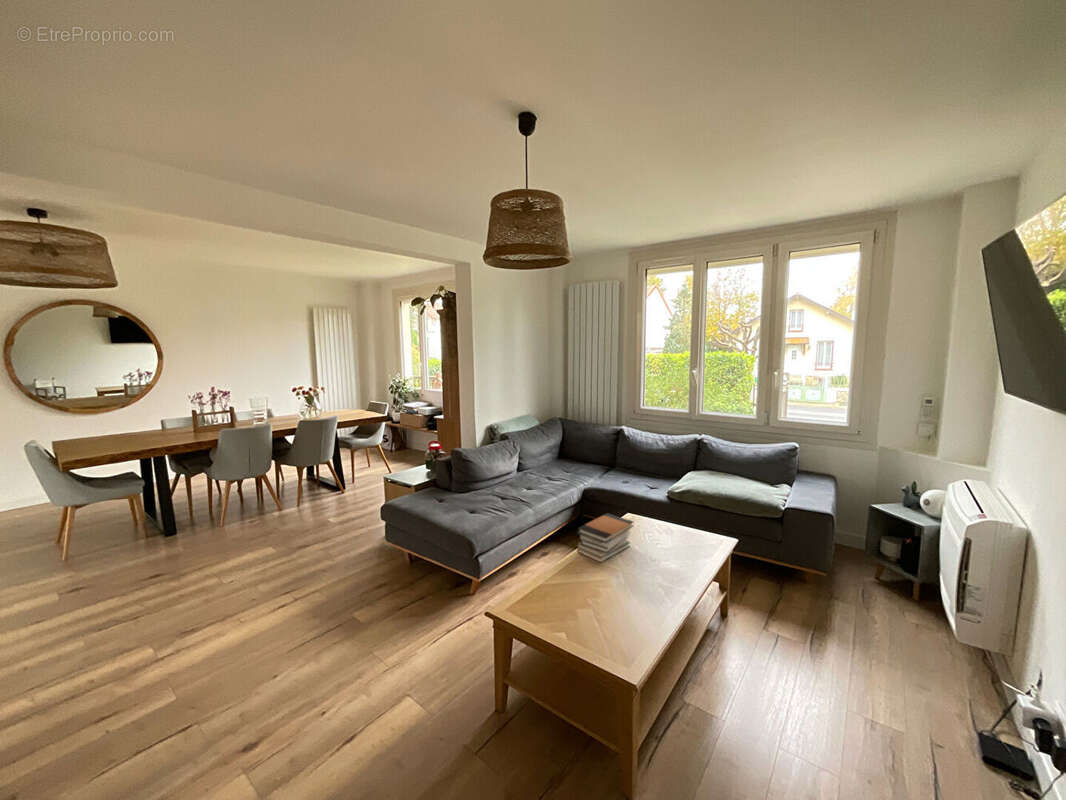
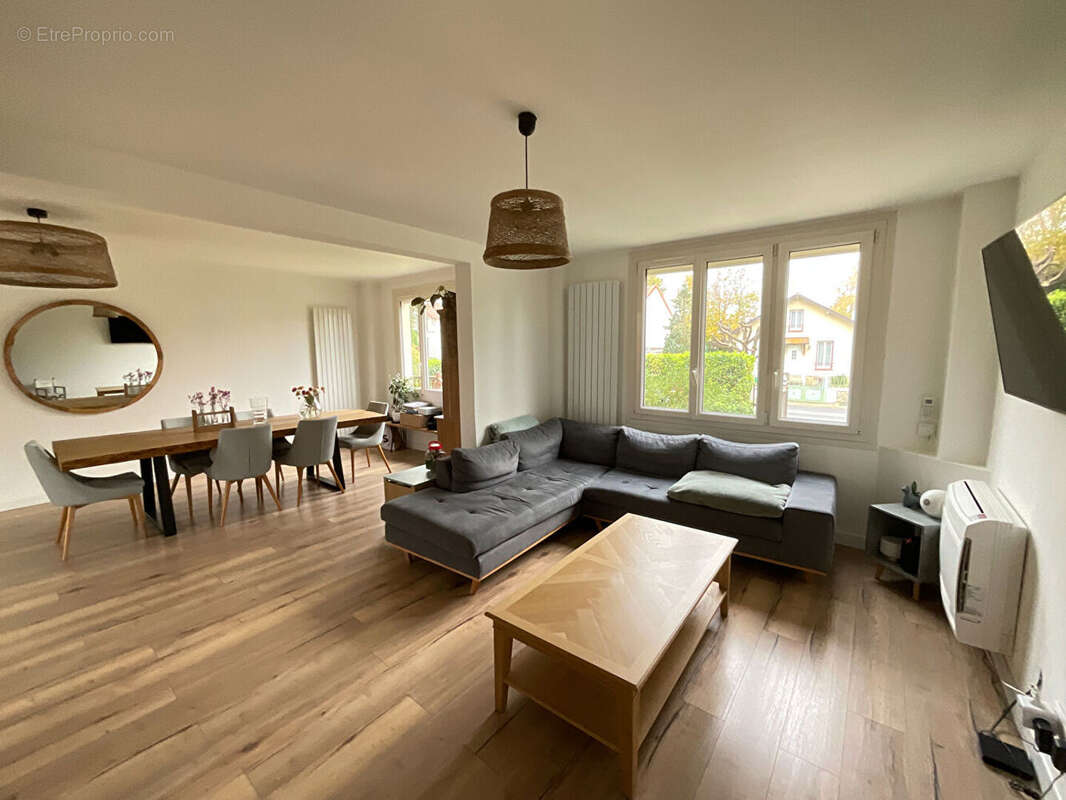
- book stack (605, 536)
